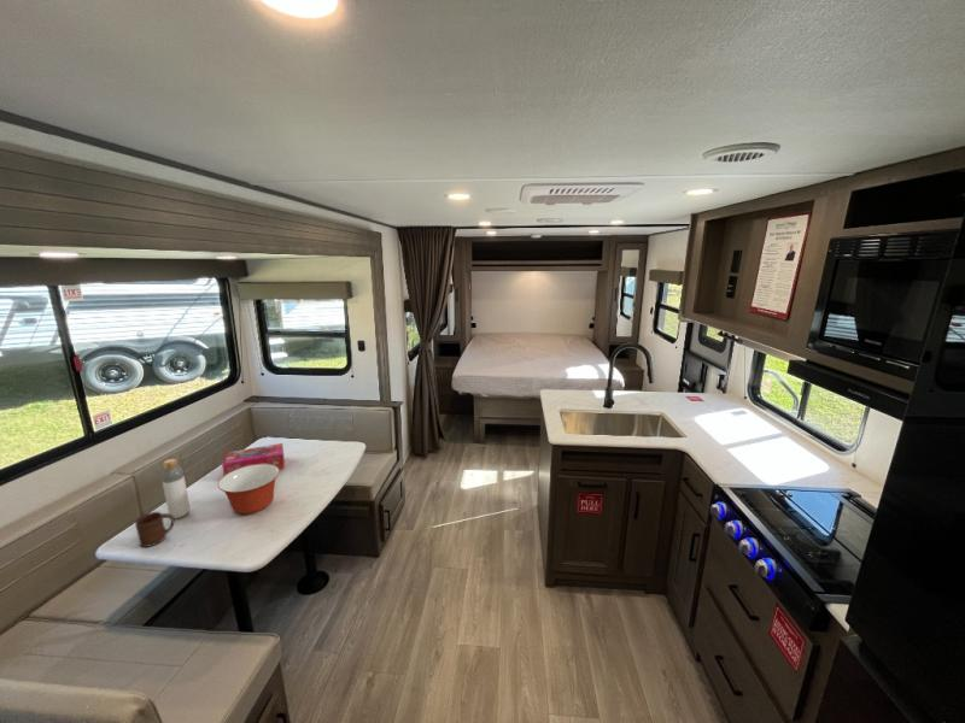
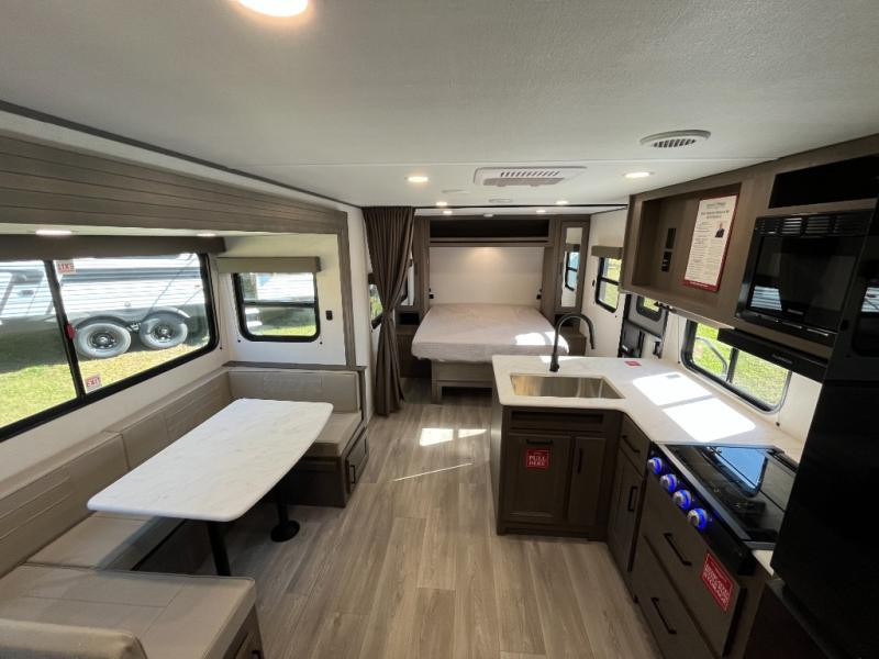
- bottle (175, 488)
- tissue box (255, 460)
- mixing bowl (251, 492)
- cup (154, 527)
